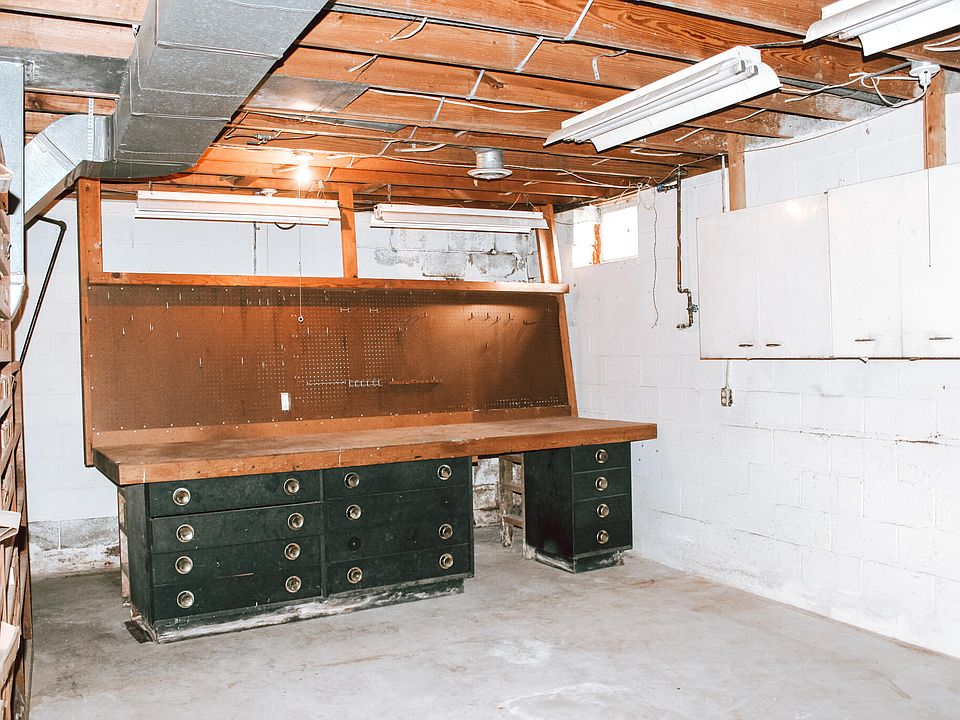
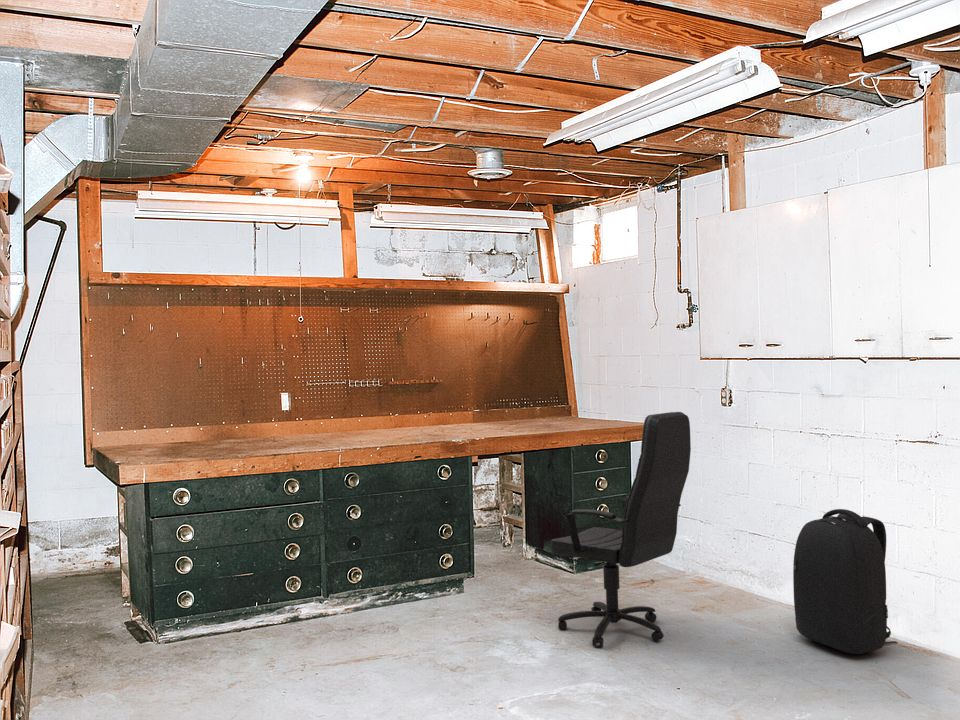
+ office chair (621, 522)
+ backpack (845, 576)
